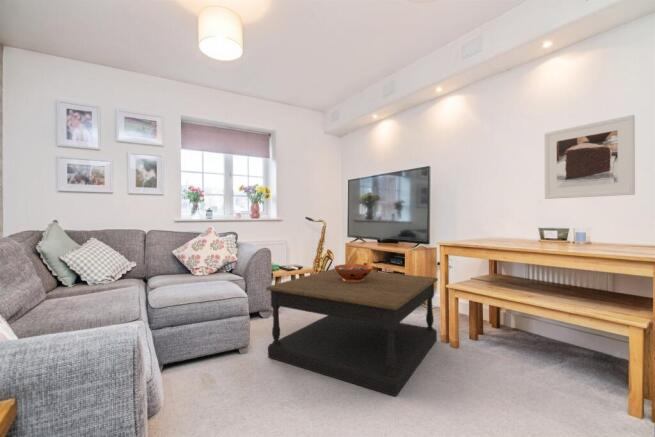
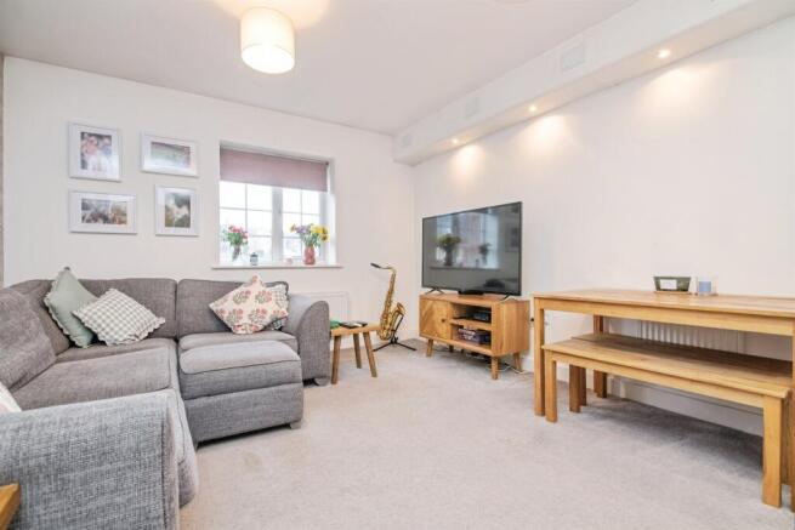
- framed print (585, 160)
- coffee table (357, 314)
- decorative bowl (353, 273)
